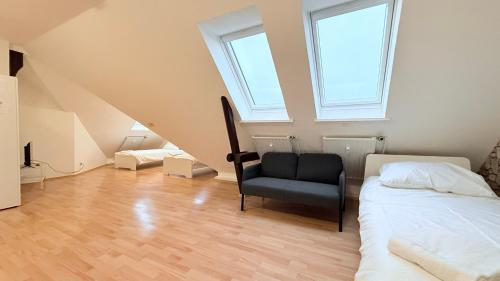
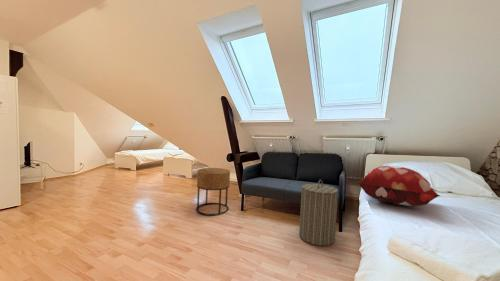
+ decorative pillow (395, 184)
+ side table (213, 189)
+ laundry hamper (318, 208)
